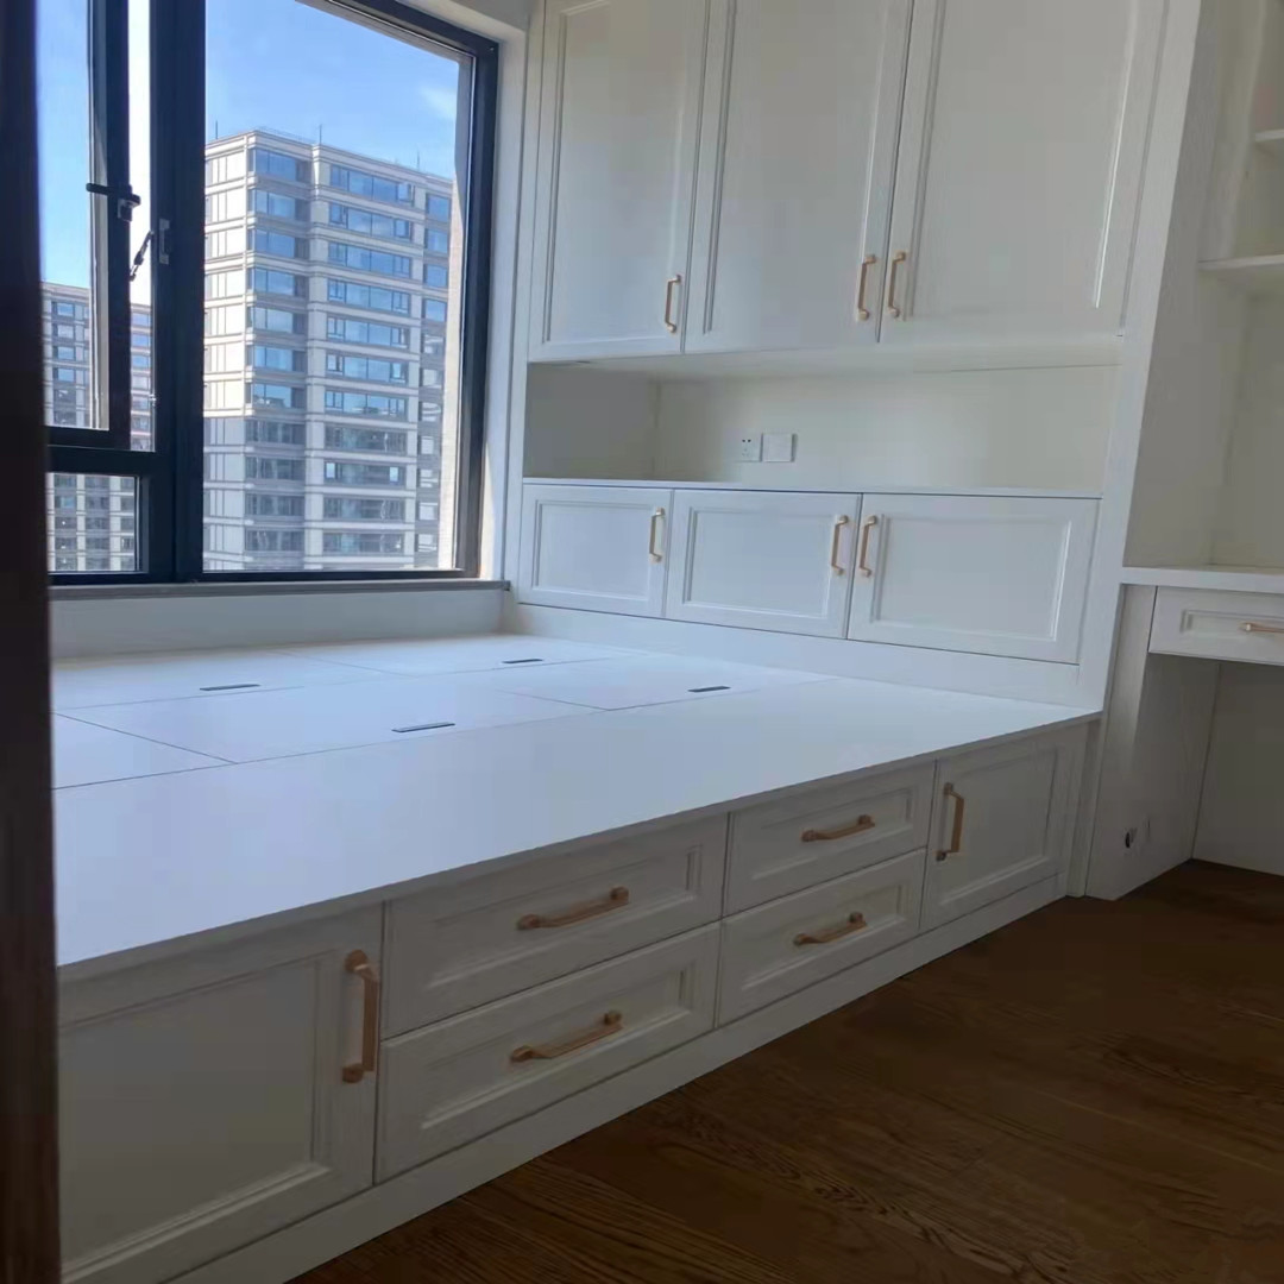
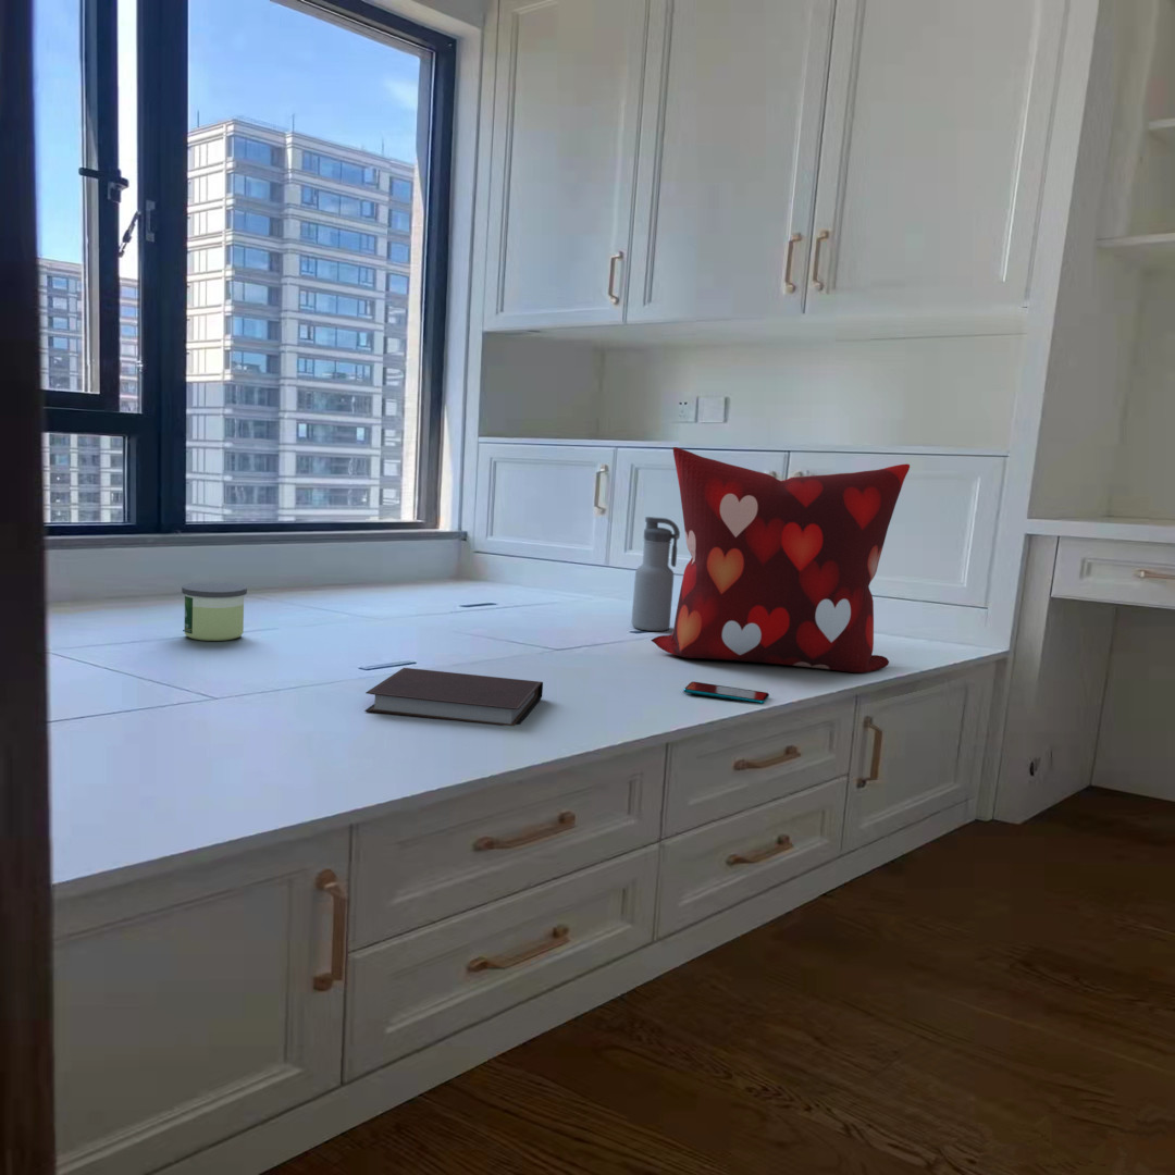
+ smartphone (726, 692)
+ candle (213, 611)
+ decorative pillow (777, 559)
+ water bottle (655, 573)
+ notebook (458, 694)
